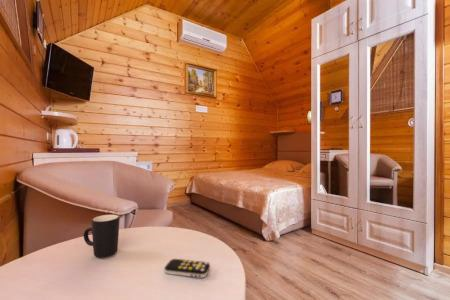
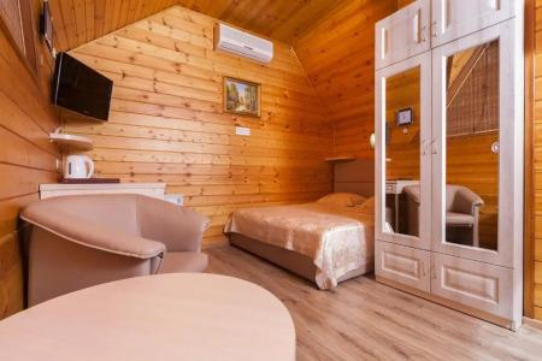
- mug (101, 236)
- remote control (187, 267)
